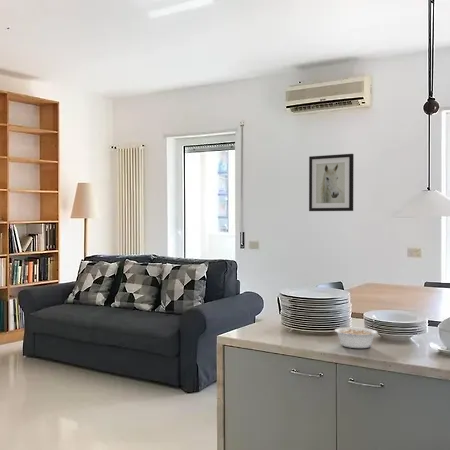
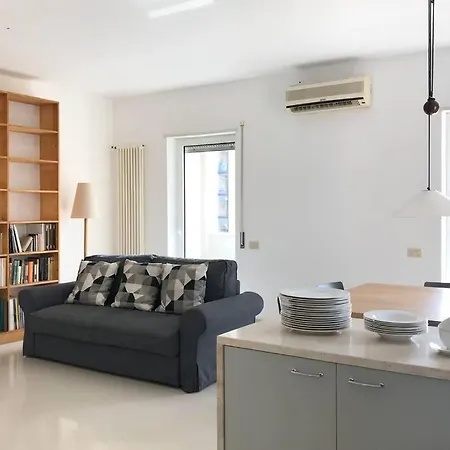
- wall art (330, 183)
- legume (357, 336)
